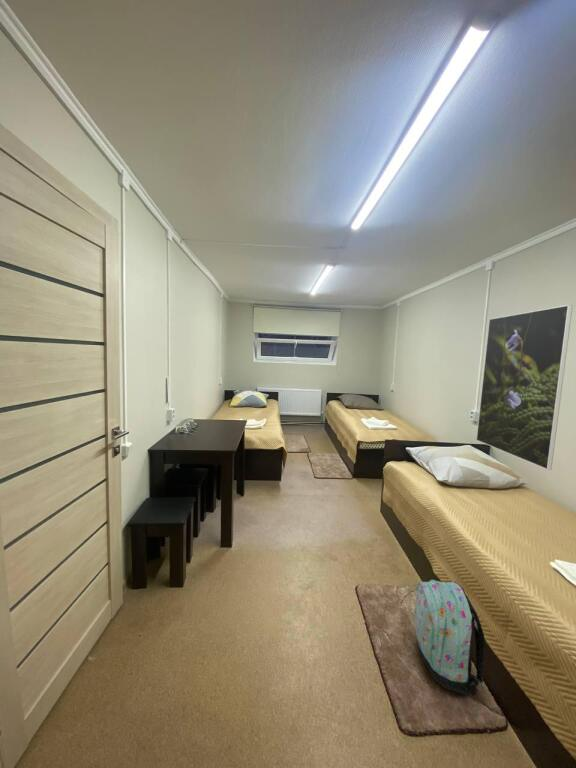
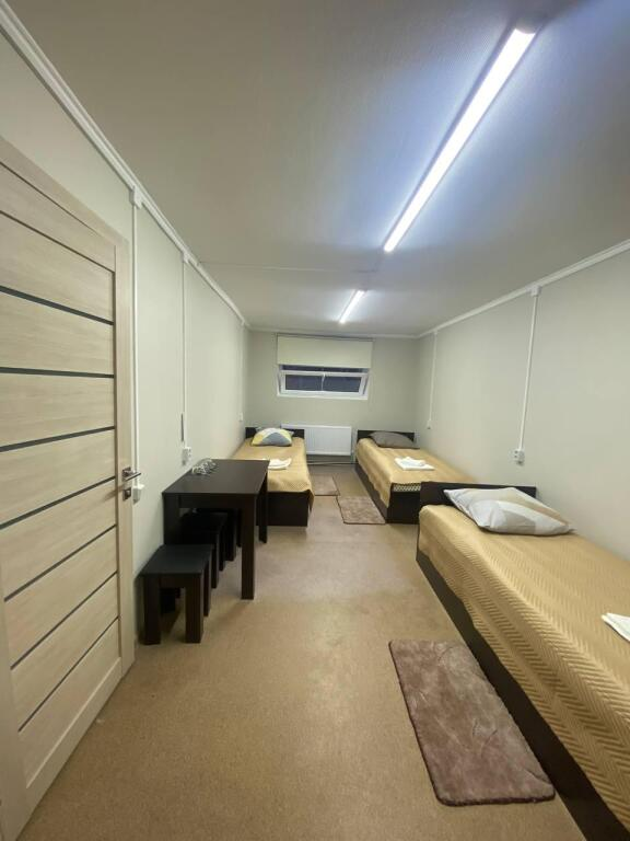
- backpack (444, 626)
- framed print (516, 384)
